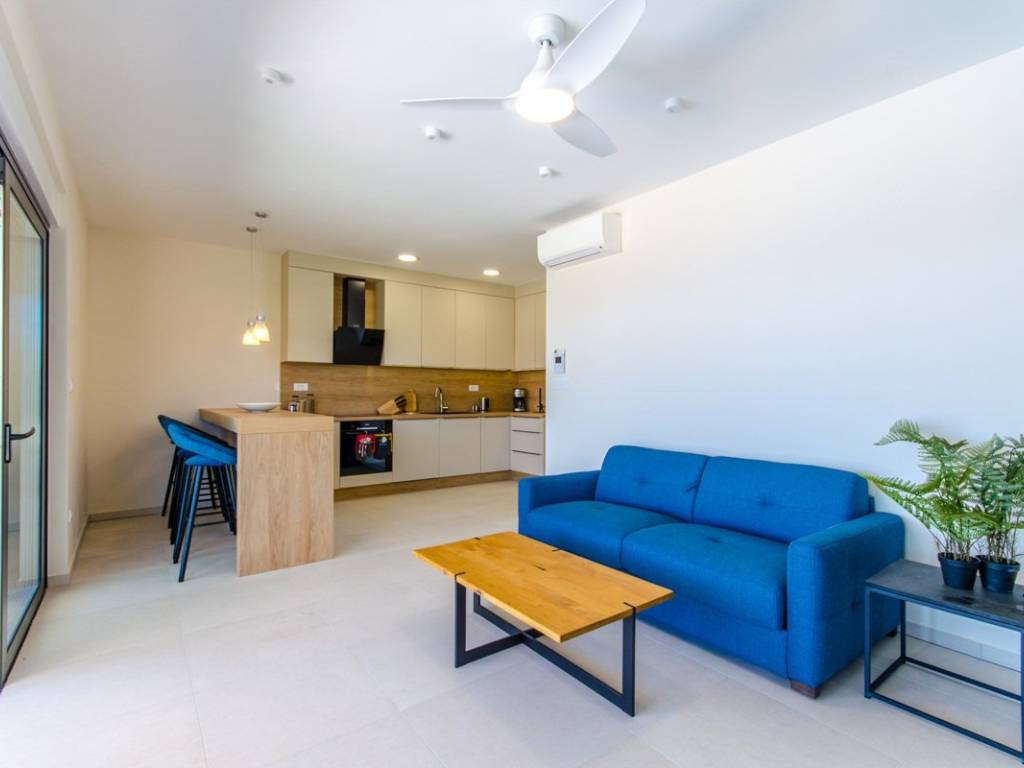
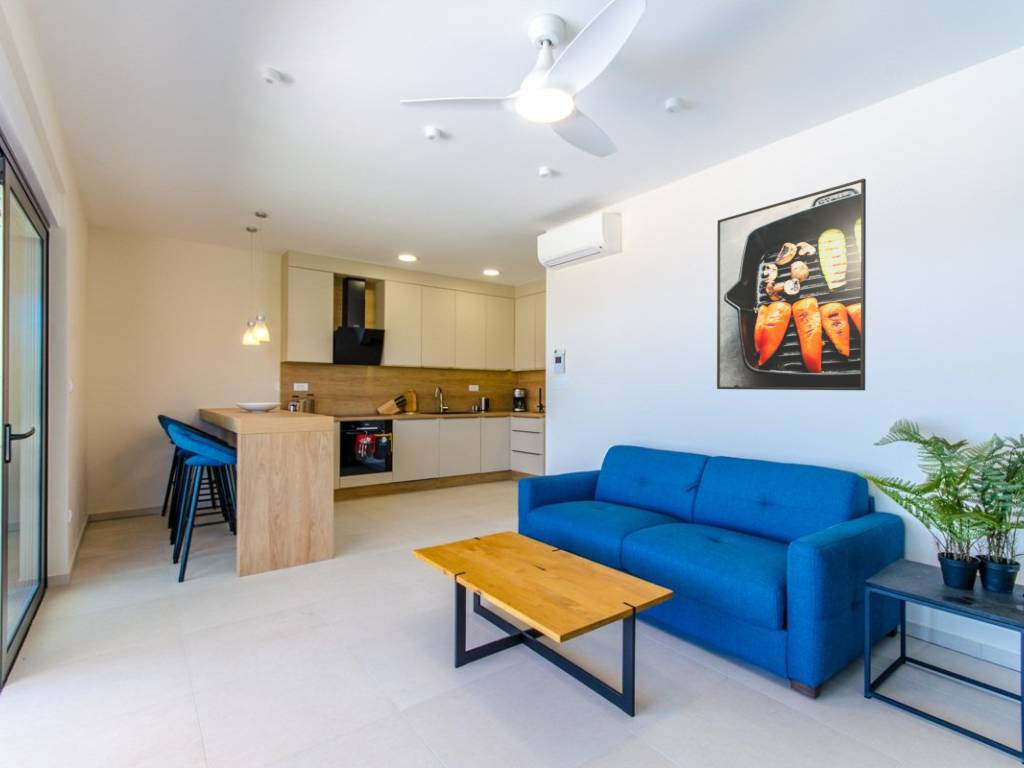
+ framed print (783, 295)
